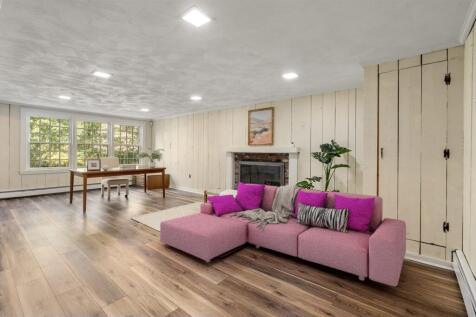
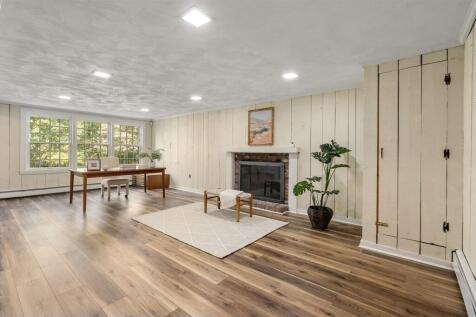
- sofa (275, 220)
